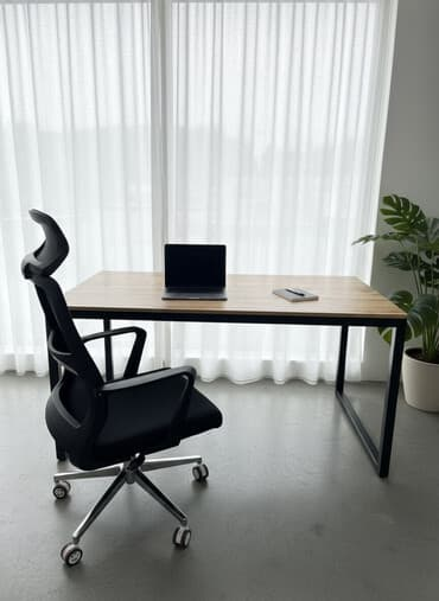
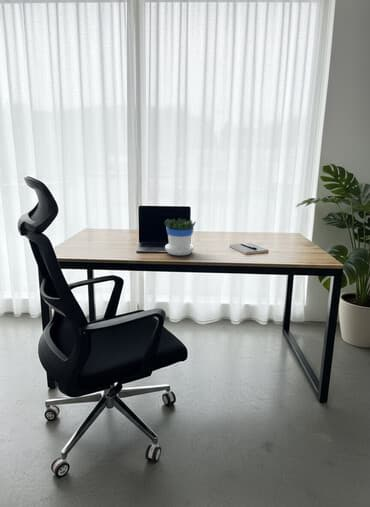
+ flowerpot (179, 237)
